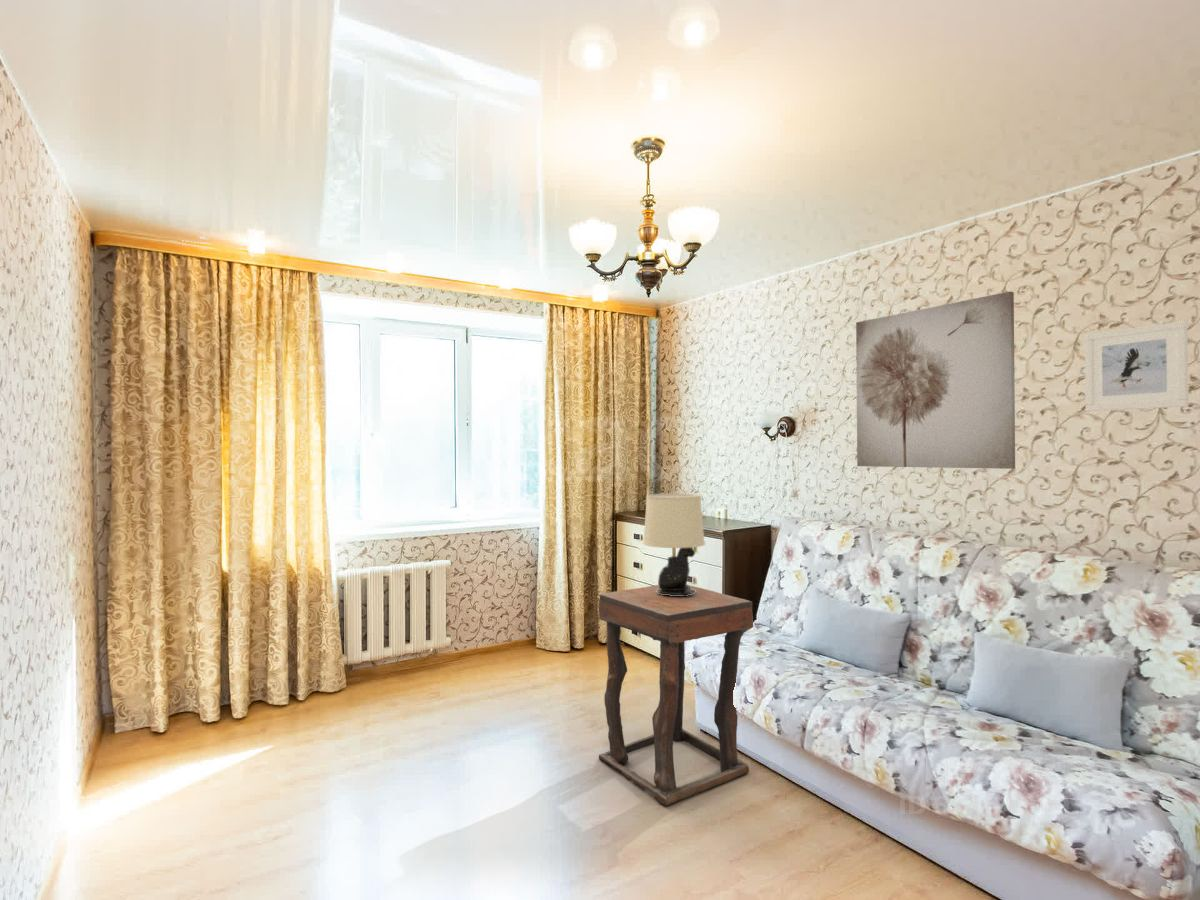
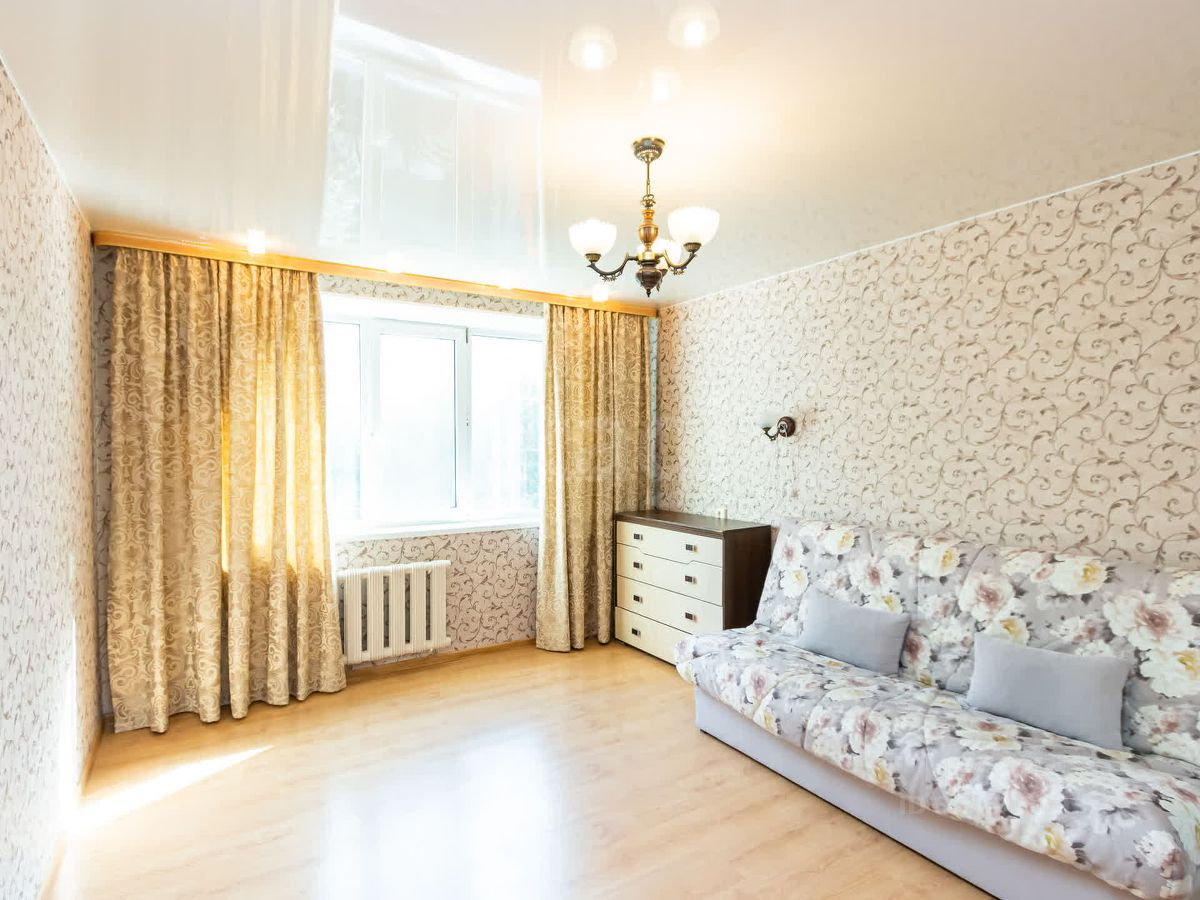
- wall art (927, 388)
- table lamp (673, 543)
- side table (672, 680)
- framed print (1133, 368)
